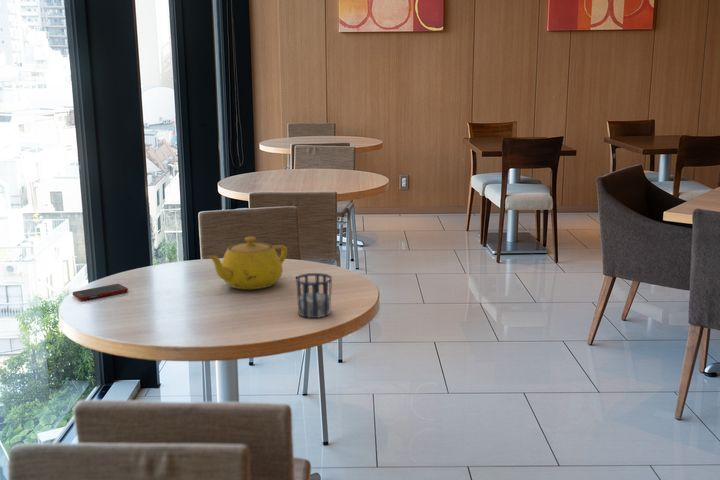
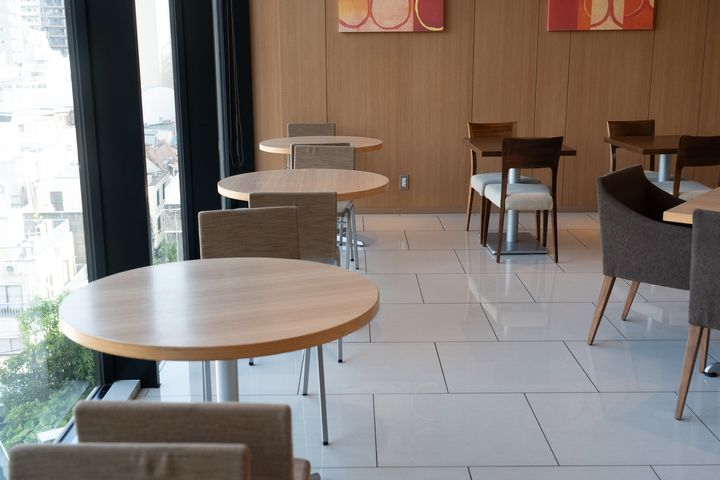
- cup (314, 295)
- teapot (248, 261)
- cell phone (100, 291)
